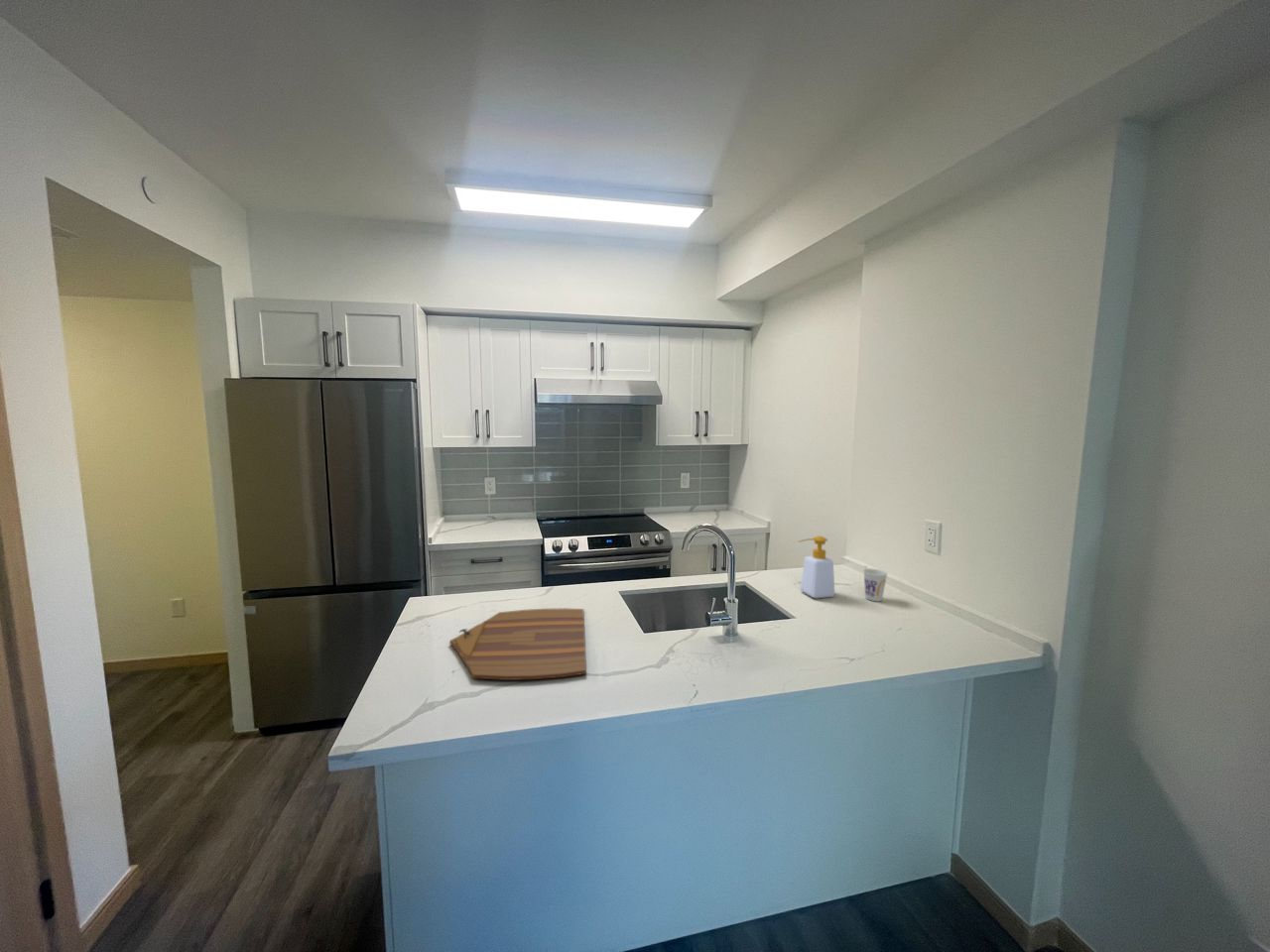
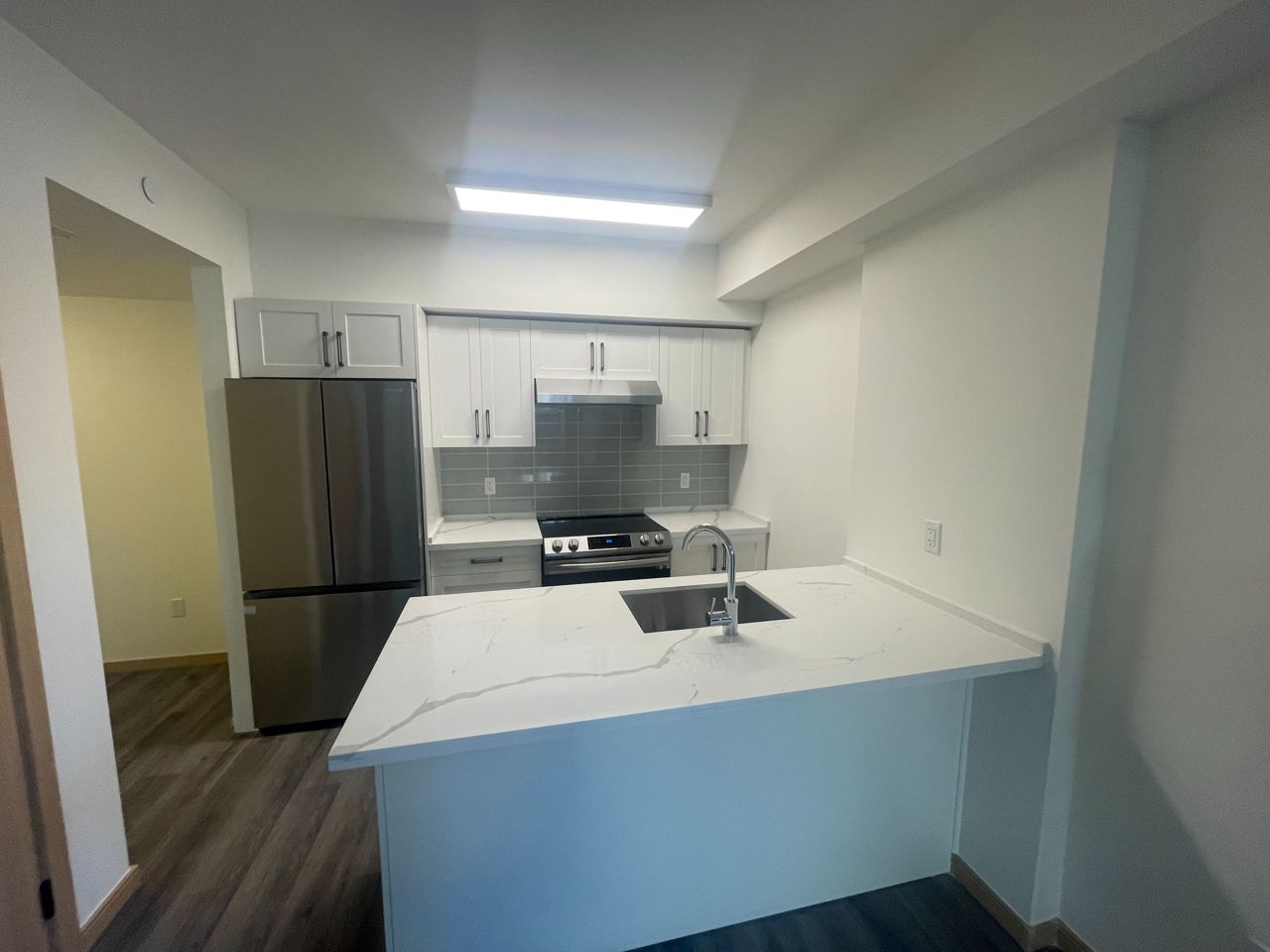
- cup (874, 585)
- cutting board (518, 637)
- soap bottle (813, 565)
